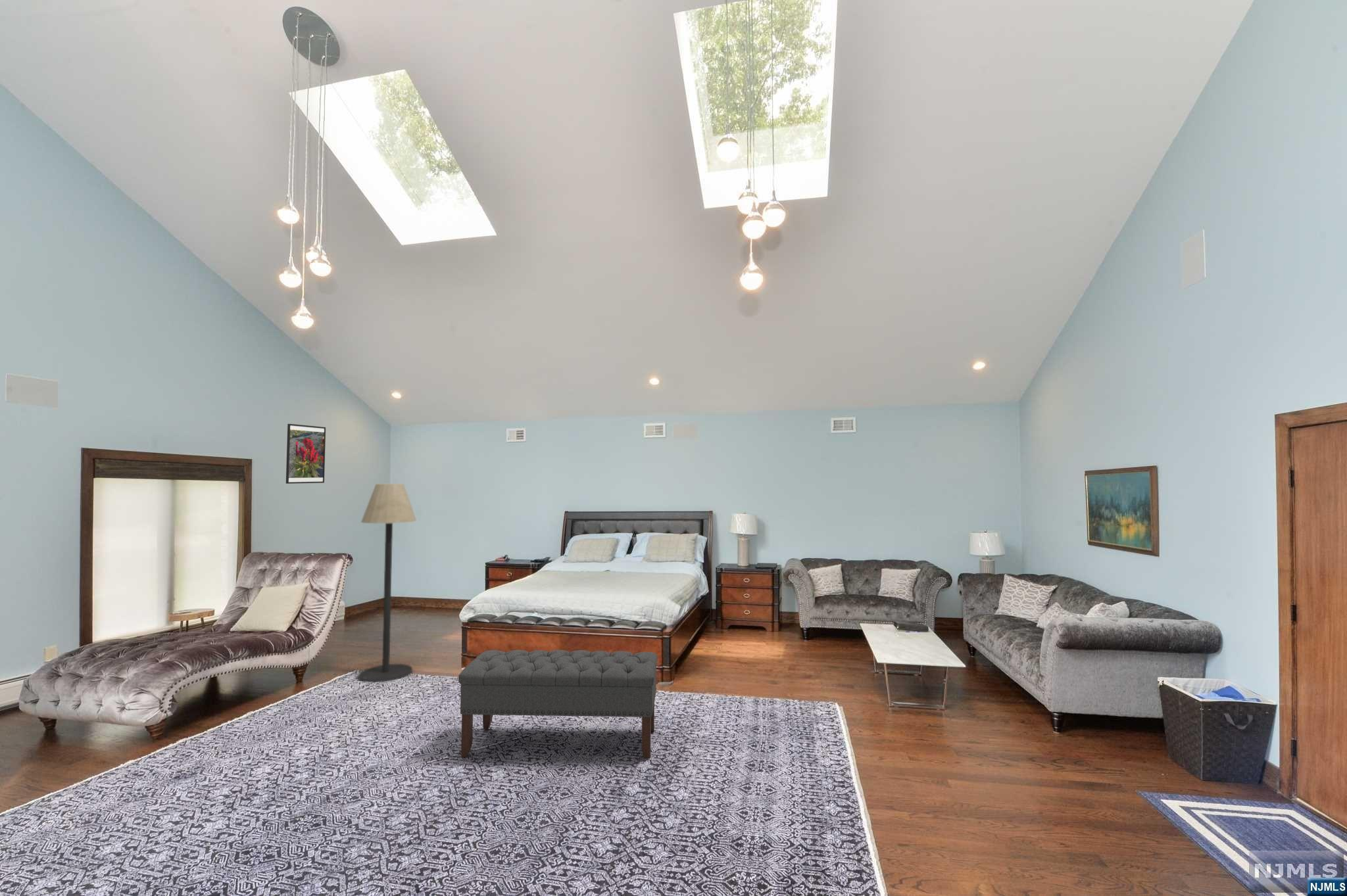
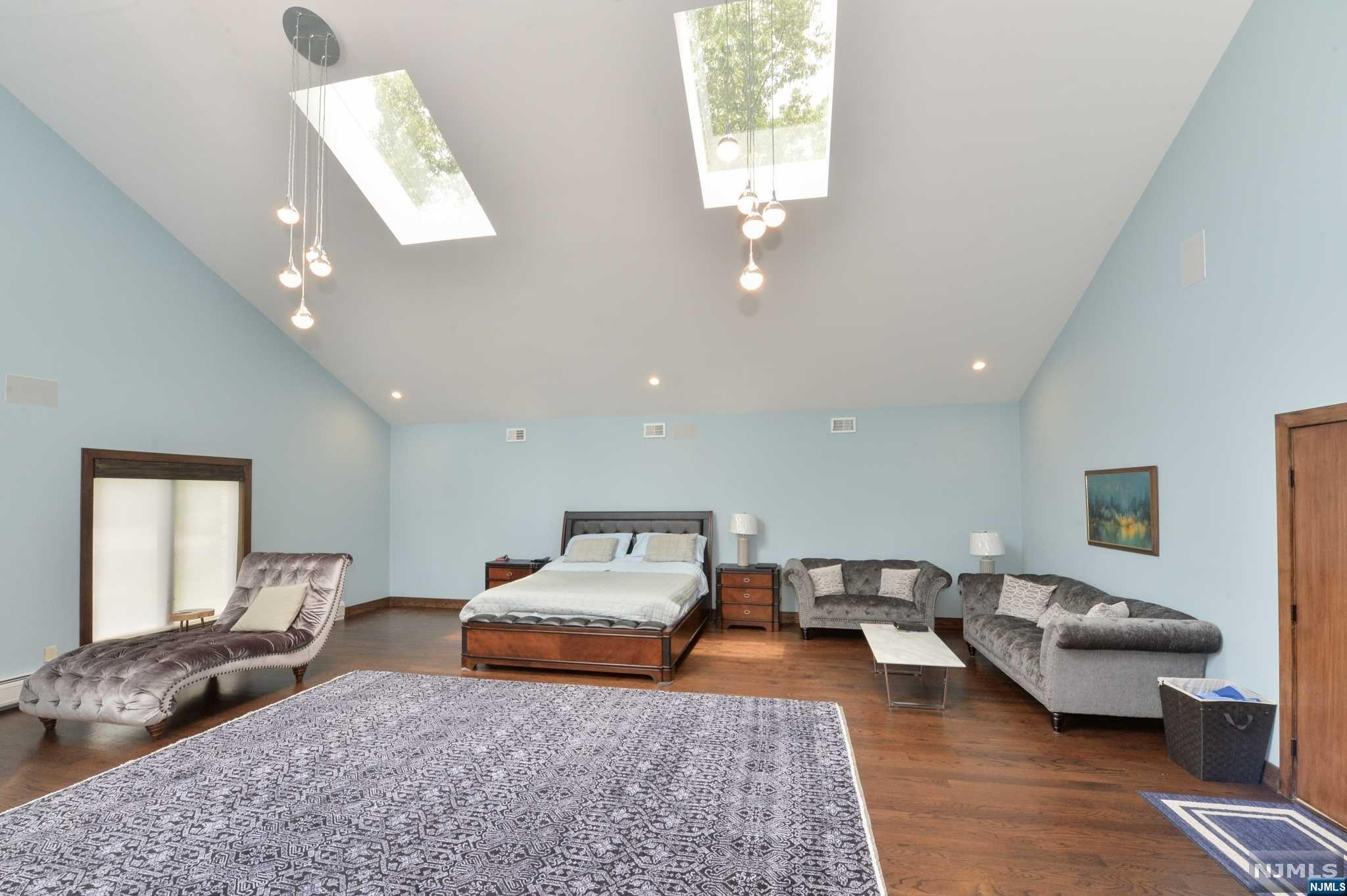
- floor lamp (387, 578)
- bench (563, 700)
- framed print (306, 454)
